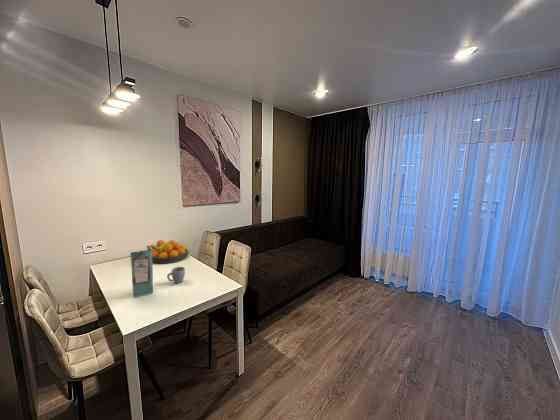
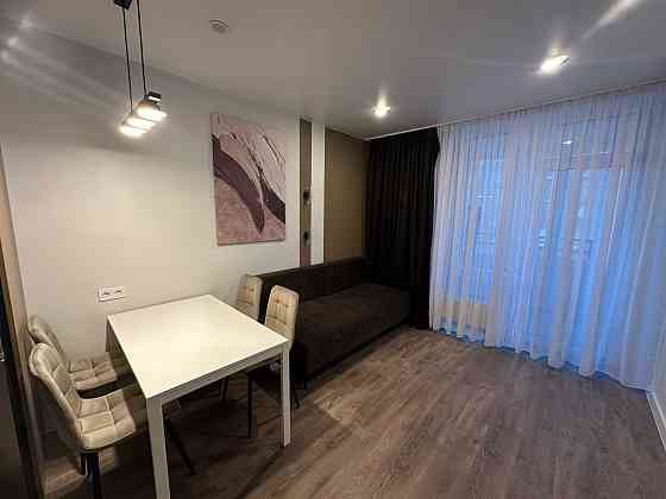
- fruit bowl (168, 249)
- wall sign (142, 271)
- mug (176, 275)
